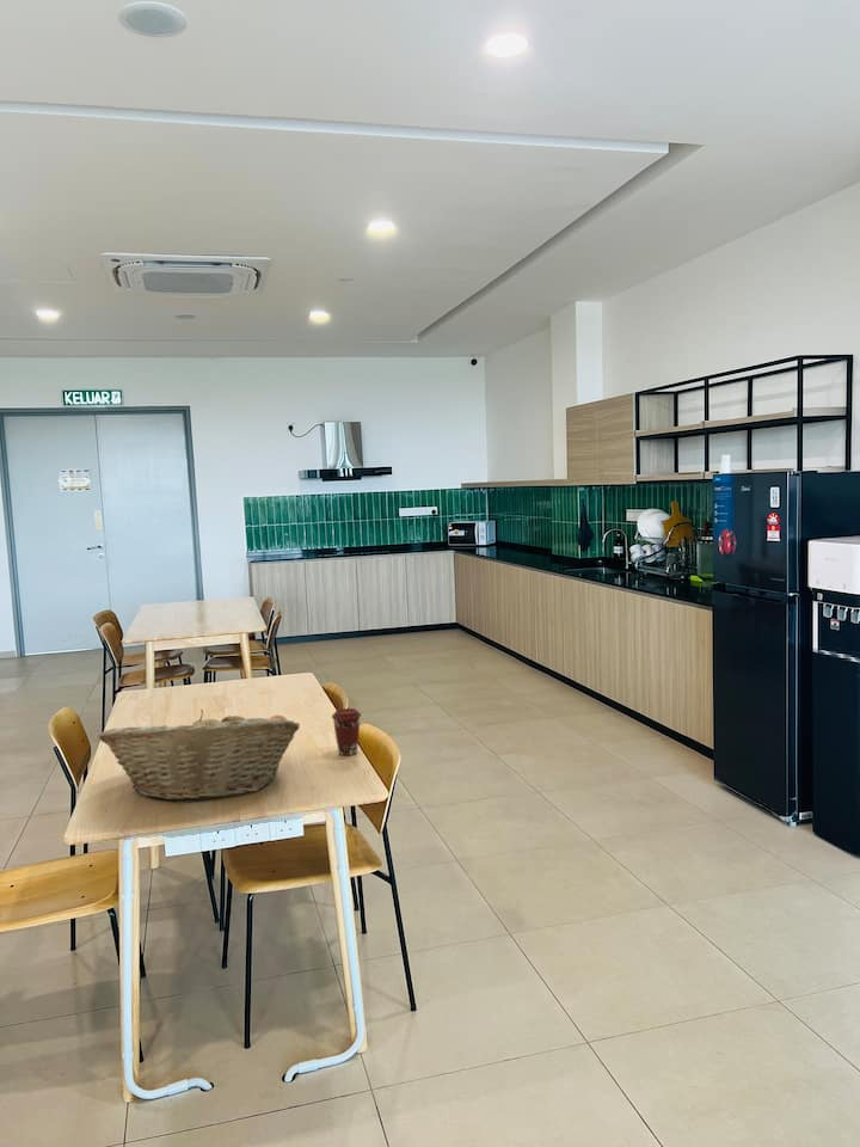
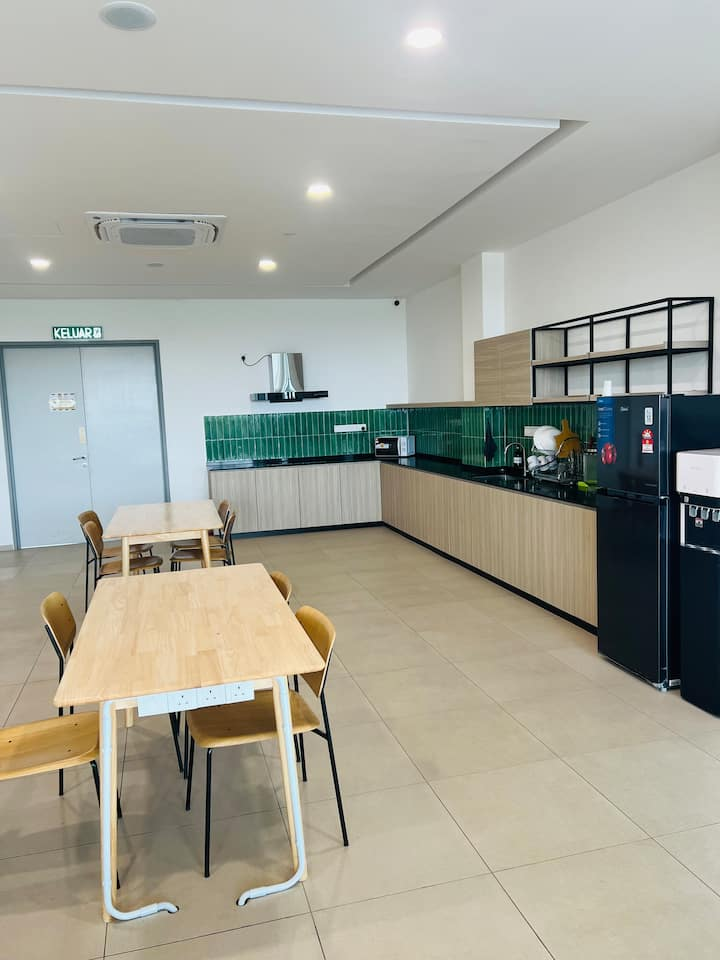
- fruit basket (202, 746)
- coffee cup (346, 731)
